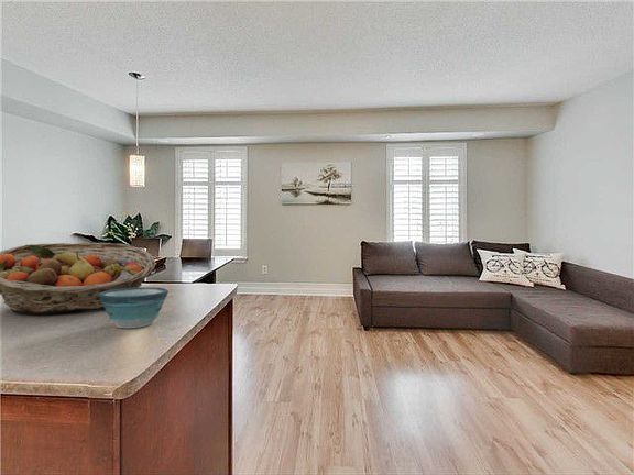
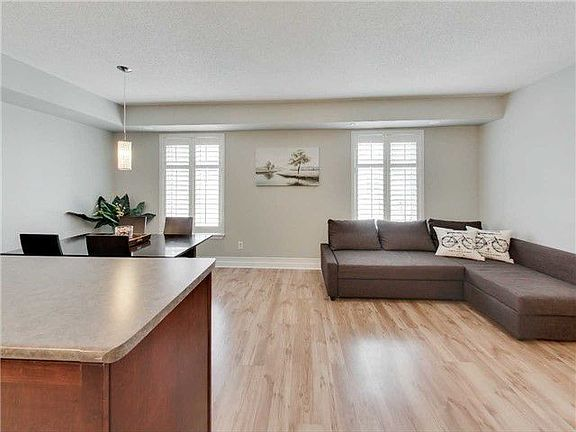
- fruit basket (76, 273)
- bowl (134, 307)
